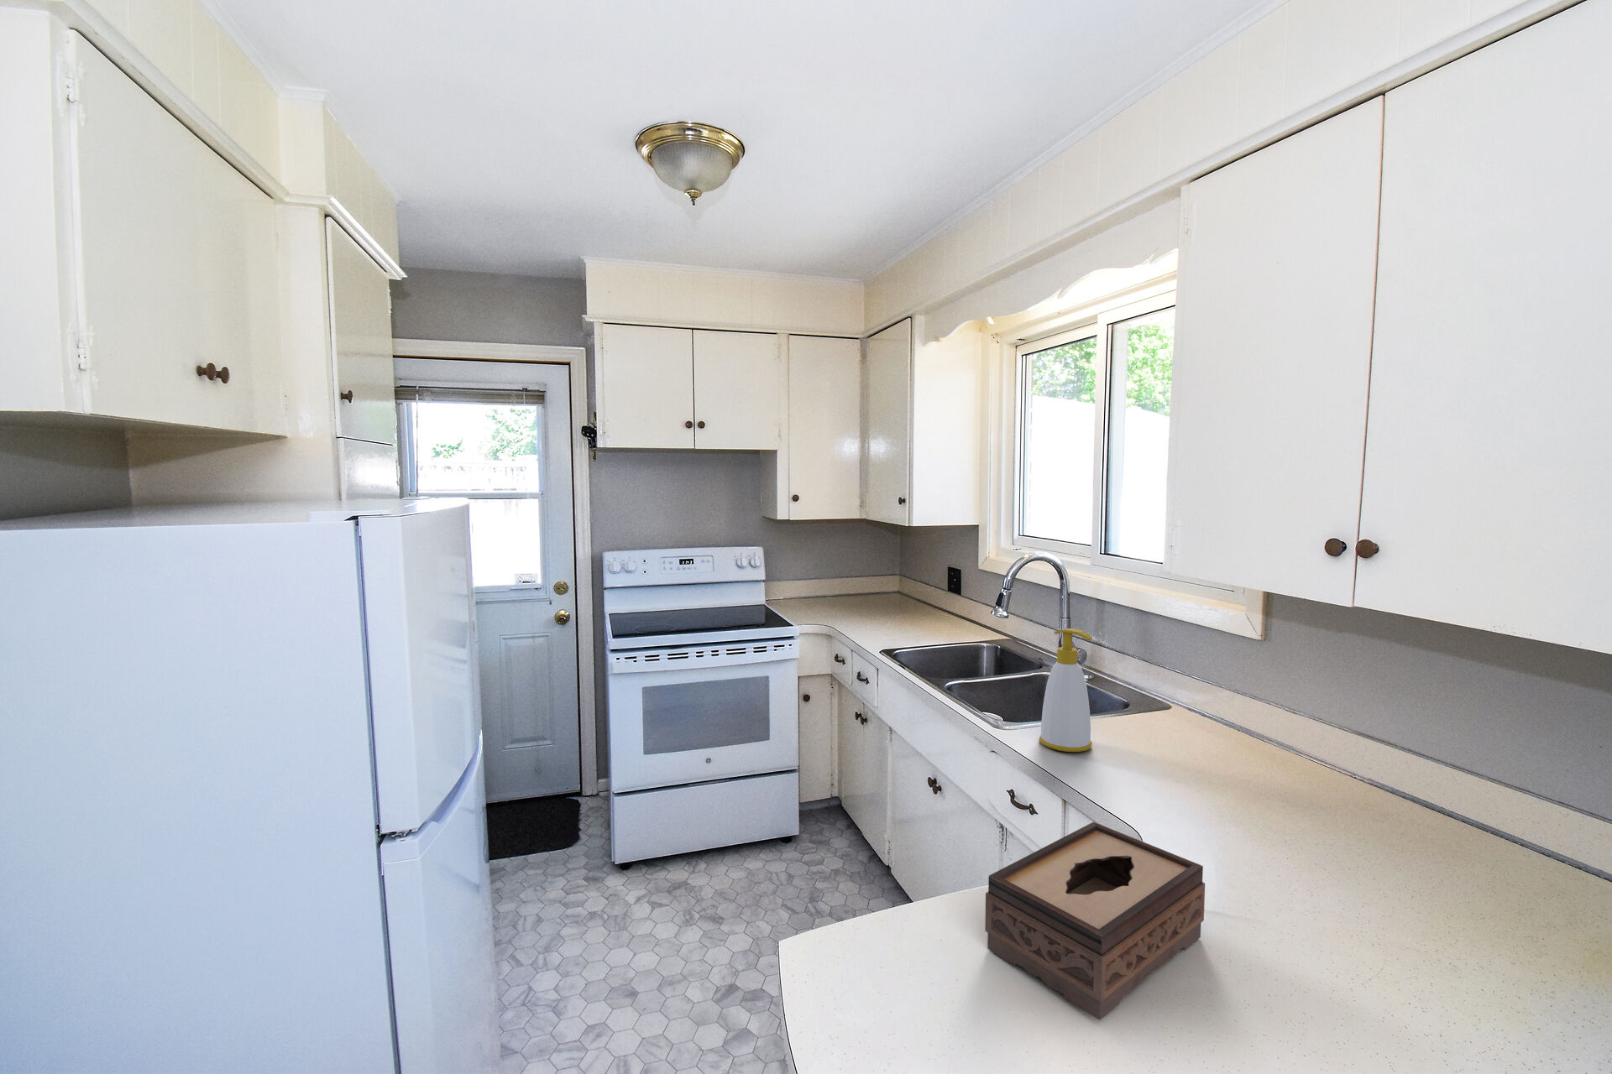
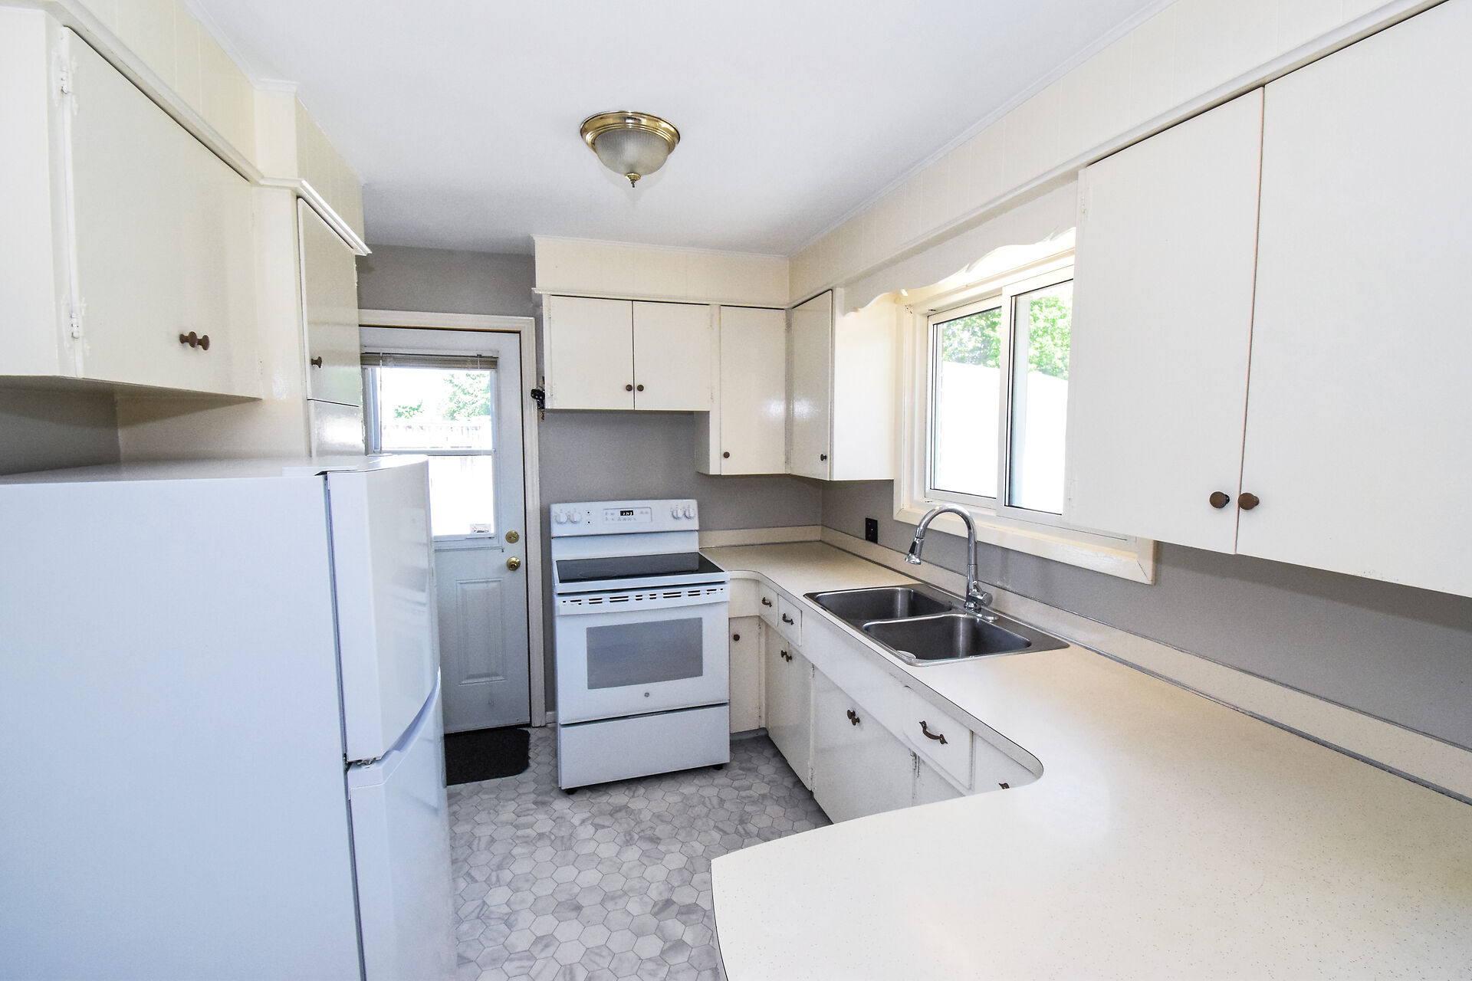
- soap bottle (1067, 687)
- tissue box (1095, 906)
